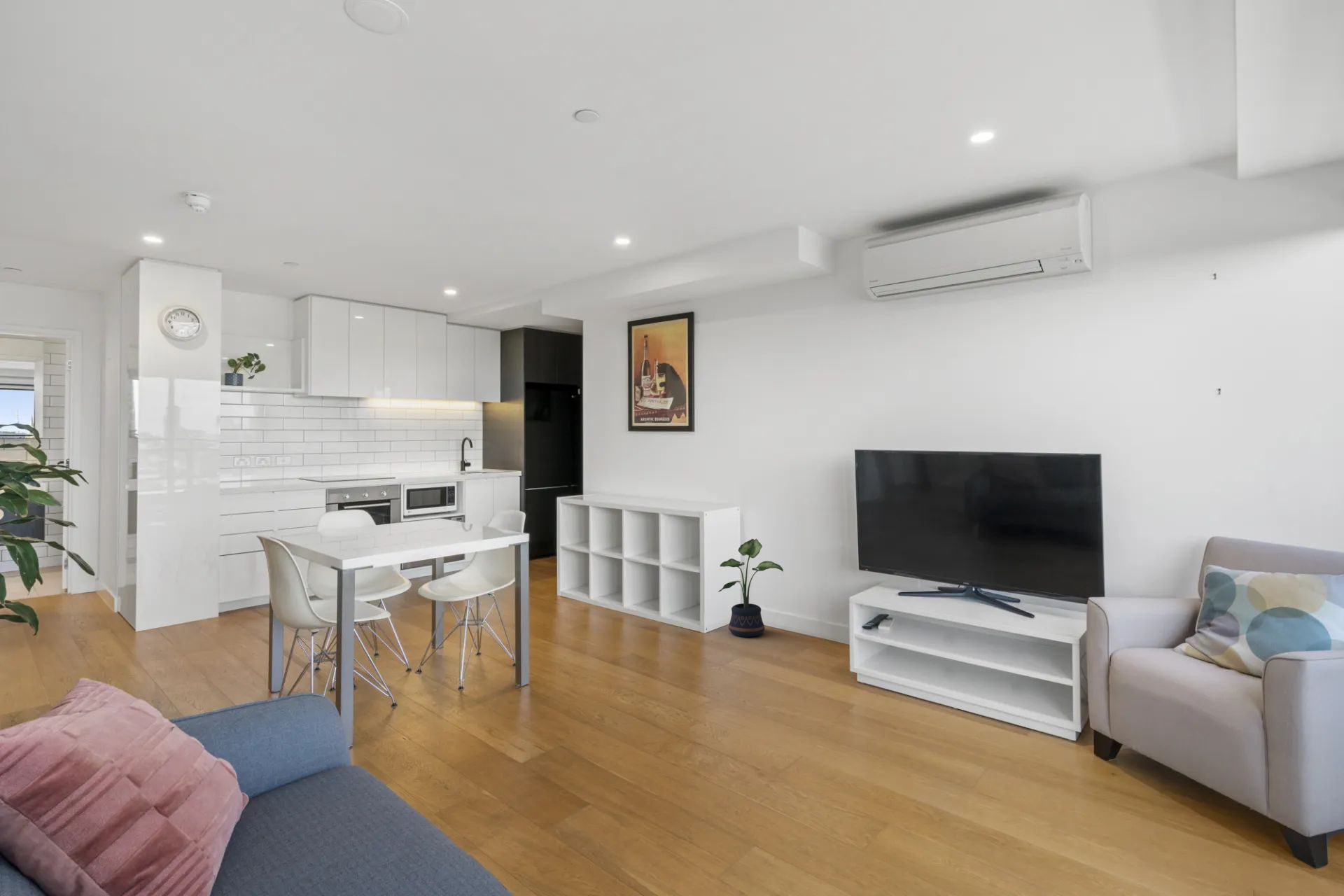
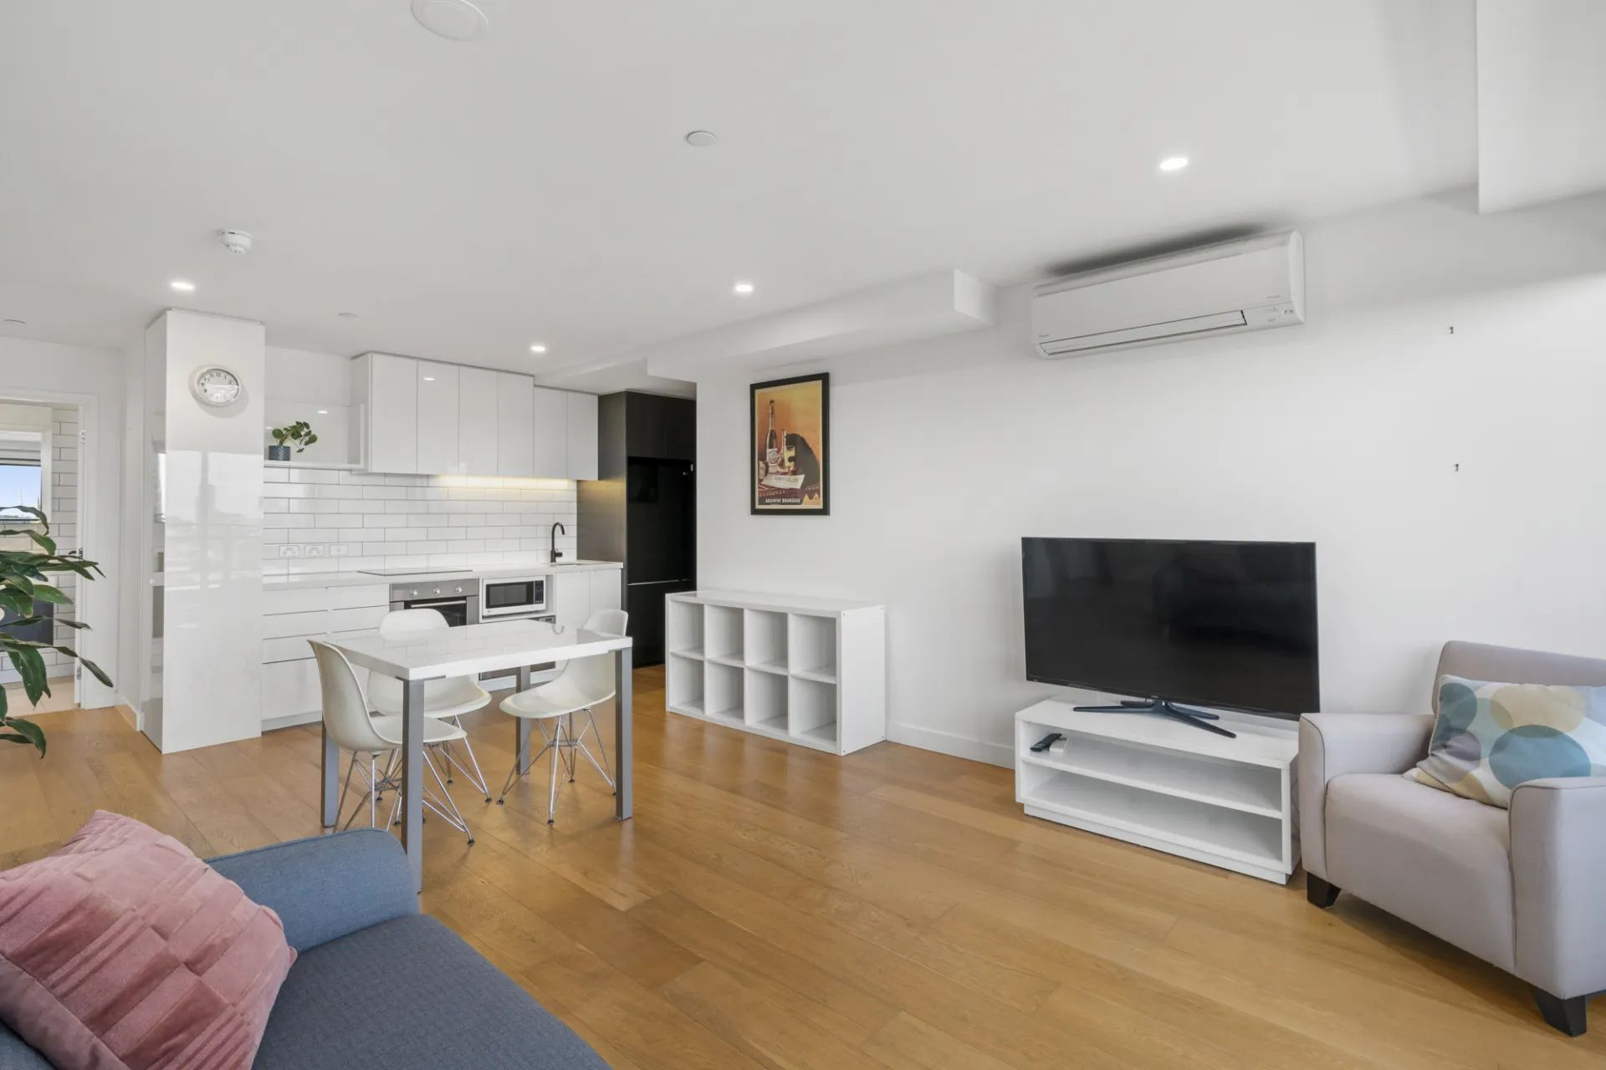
- potted plant (749, 588)
